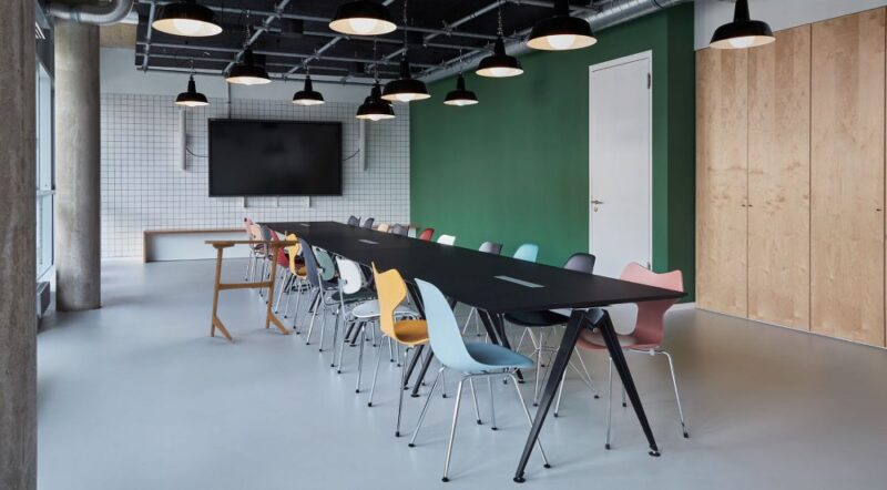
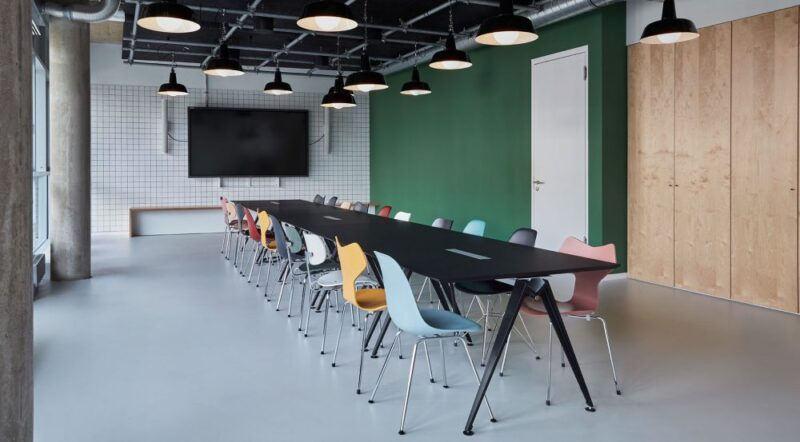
- side table (253, 287)
